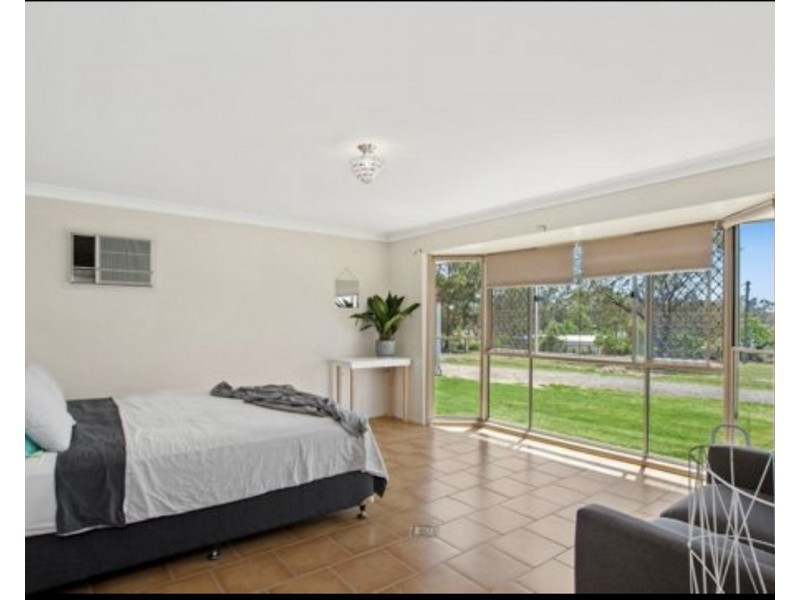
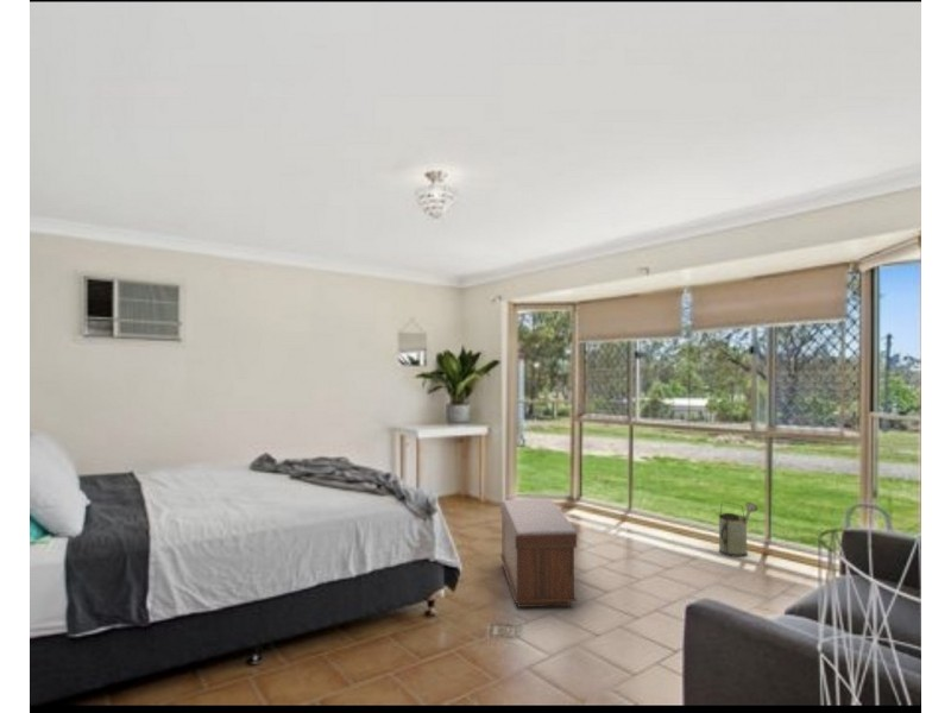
+ bench (535, 548)
+ watering can (738, 525)
